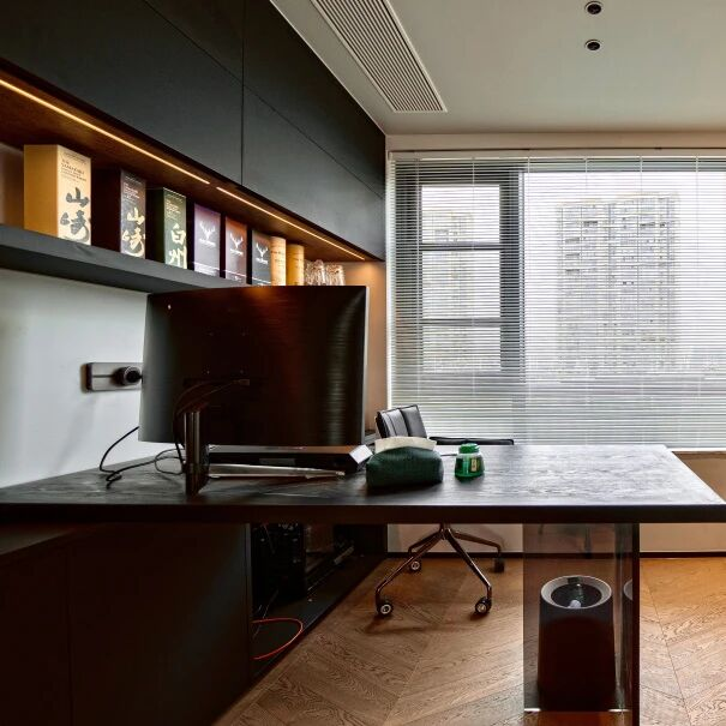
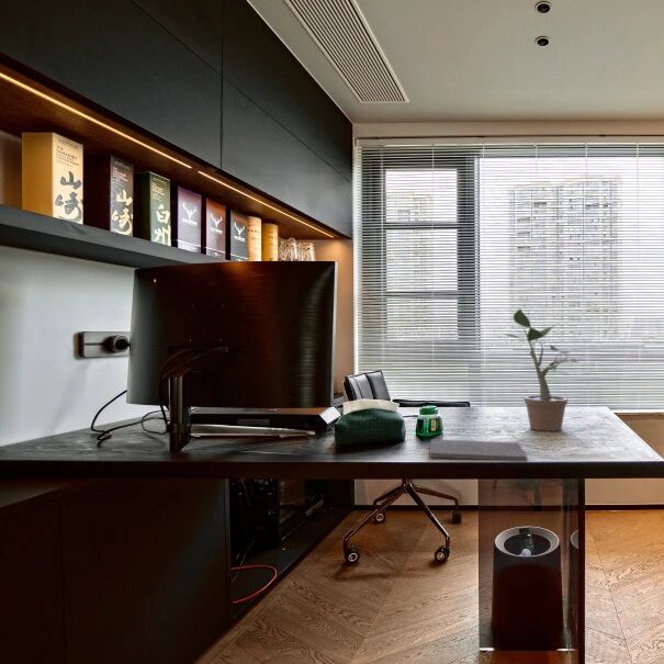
+ notepad (475, 449)
+ potted plant (544, 368)
